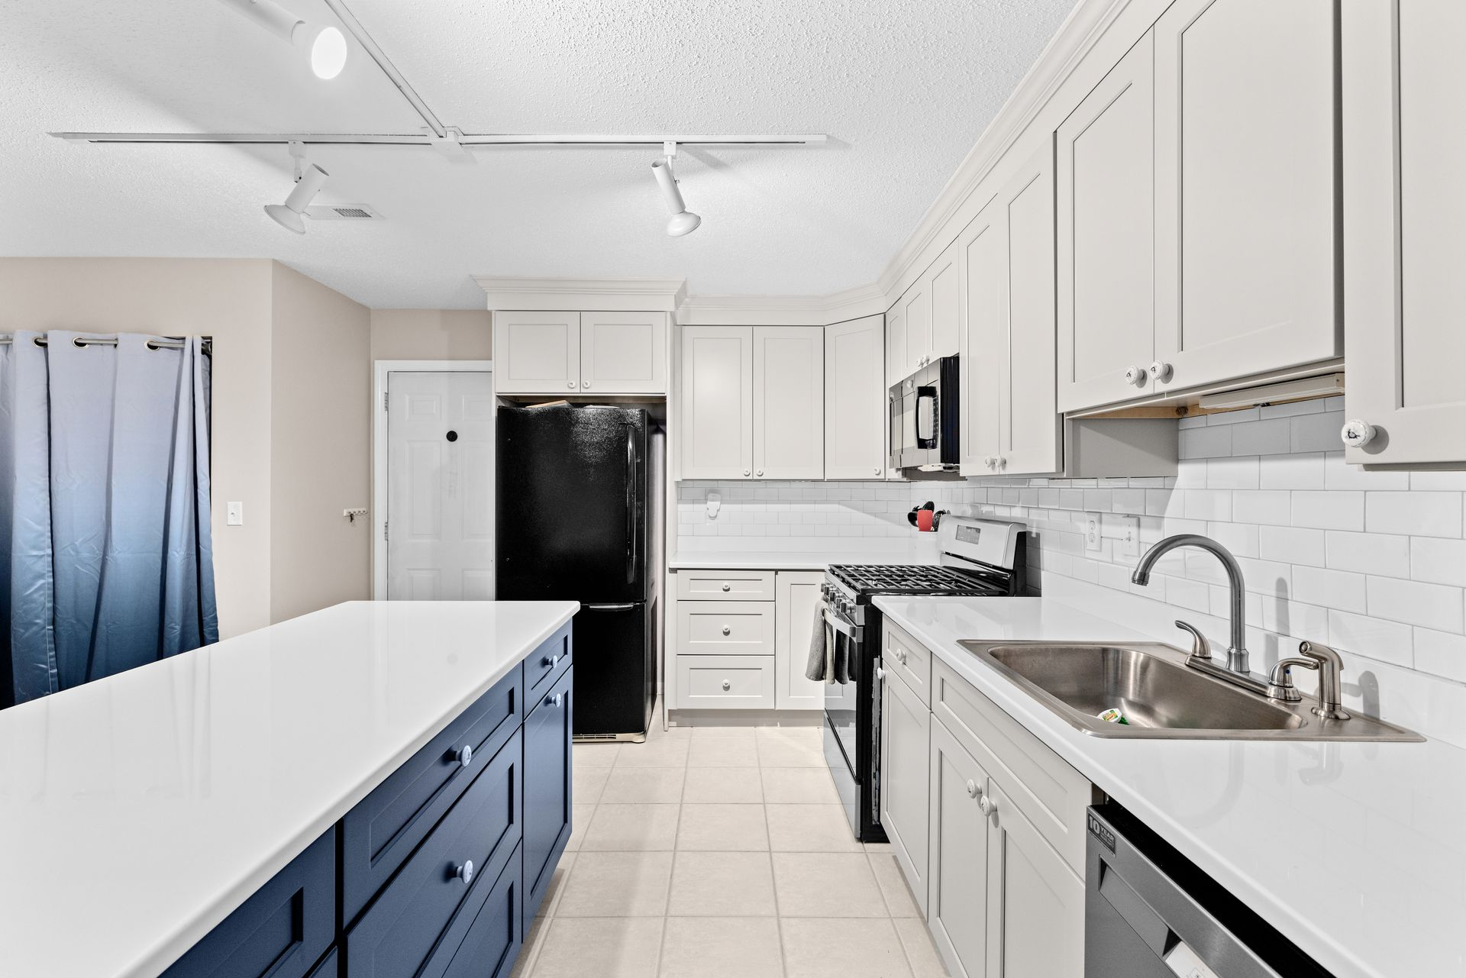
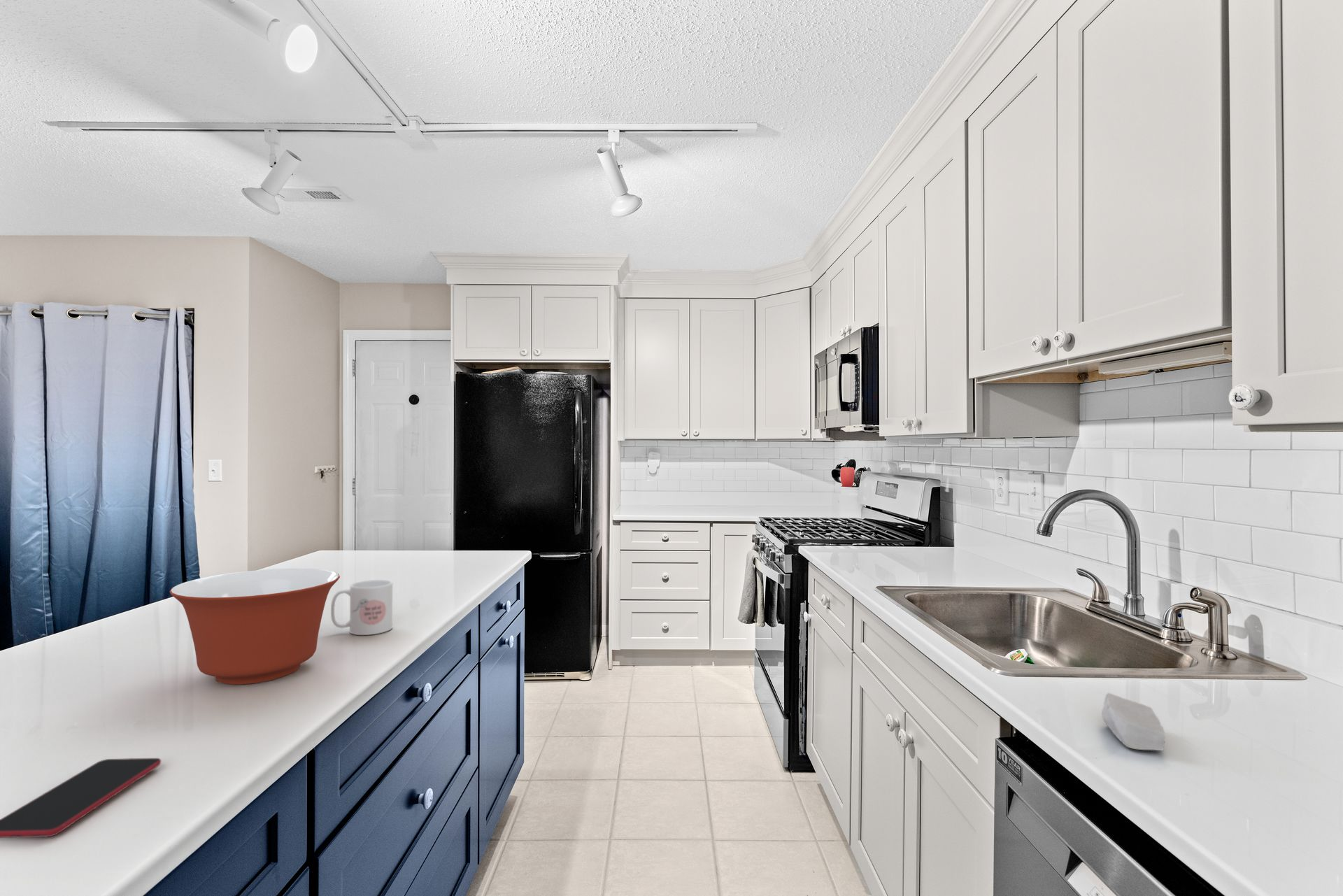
+ smartphone (80, 795)
+ soap bar (1132, 720)
+ mixing bowl (260, 626)
+ mug (362, 607)
